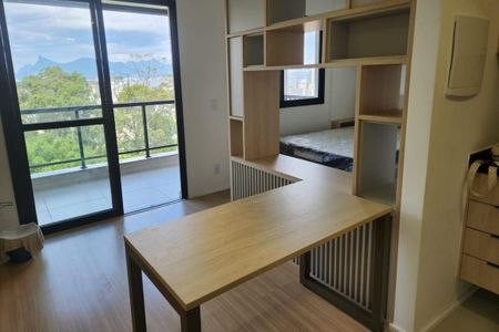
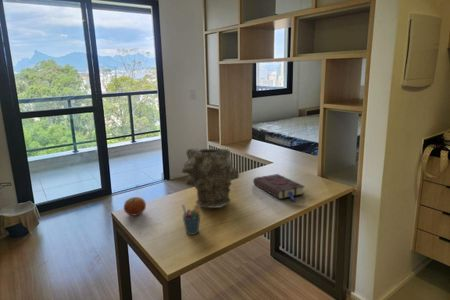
+ vase (209, 177)
+ pen holder (191, 218)
+ book (280, 186)
+ fruit (134, 206)
